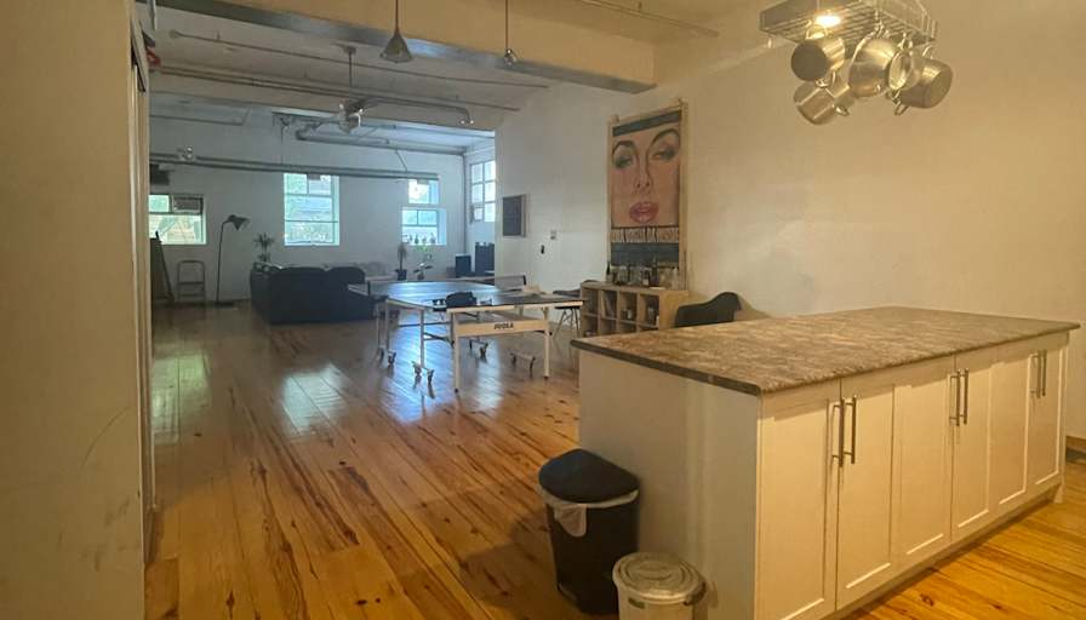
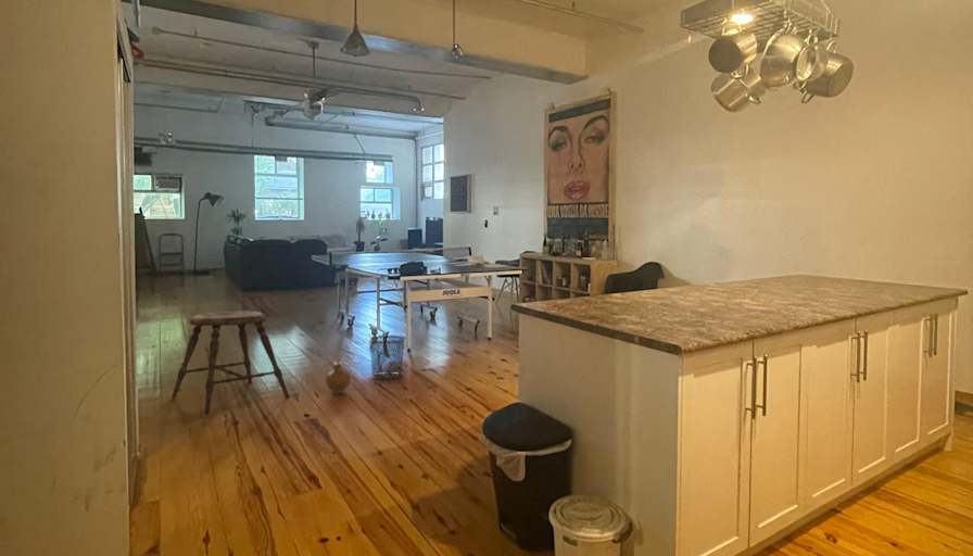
+ waste bin (387, 357)
+ stool (231, 363)
+ ceramic jug (338, 377)
